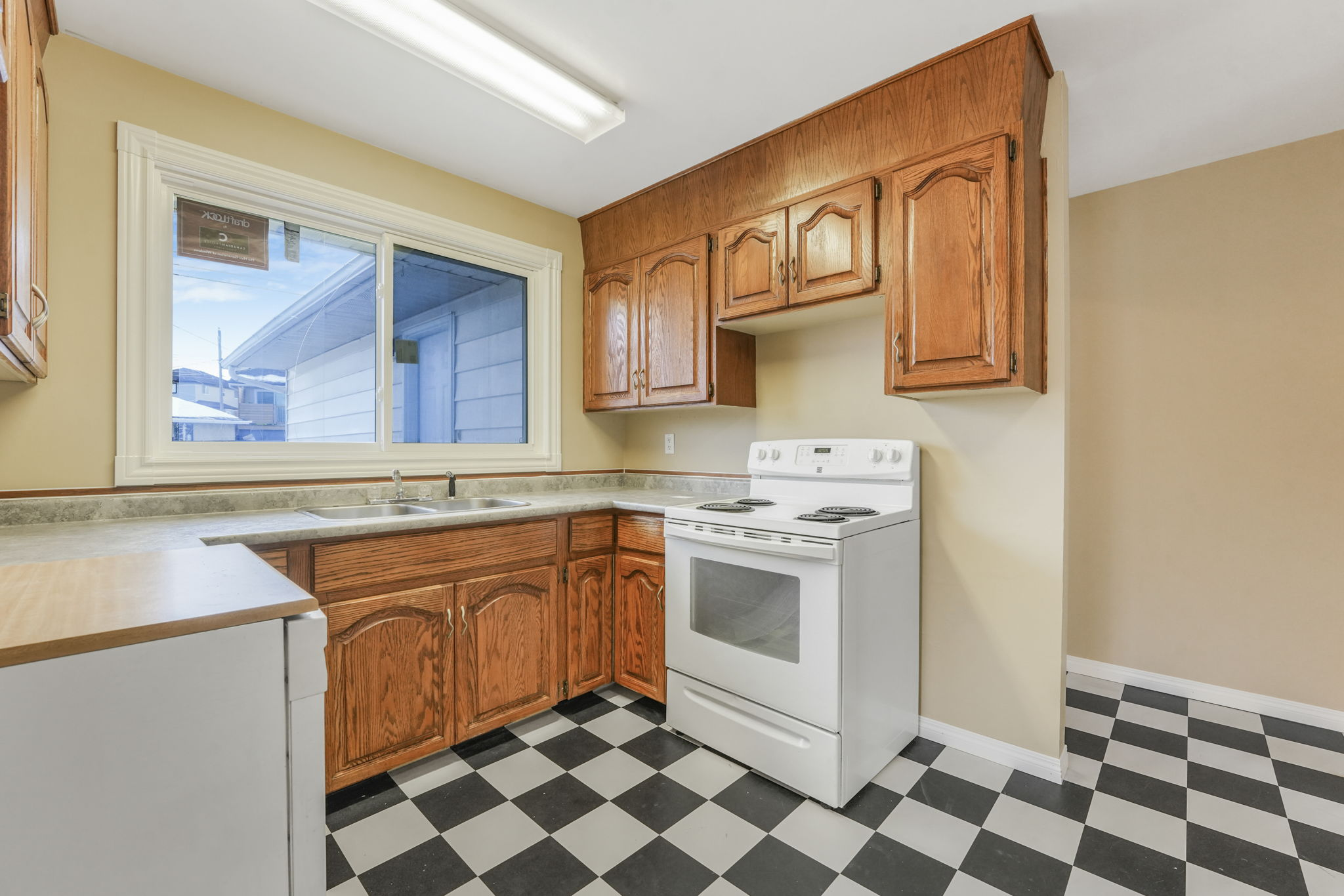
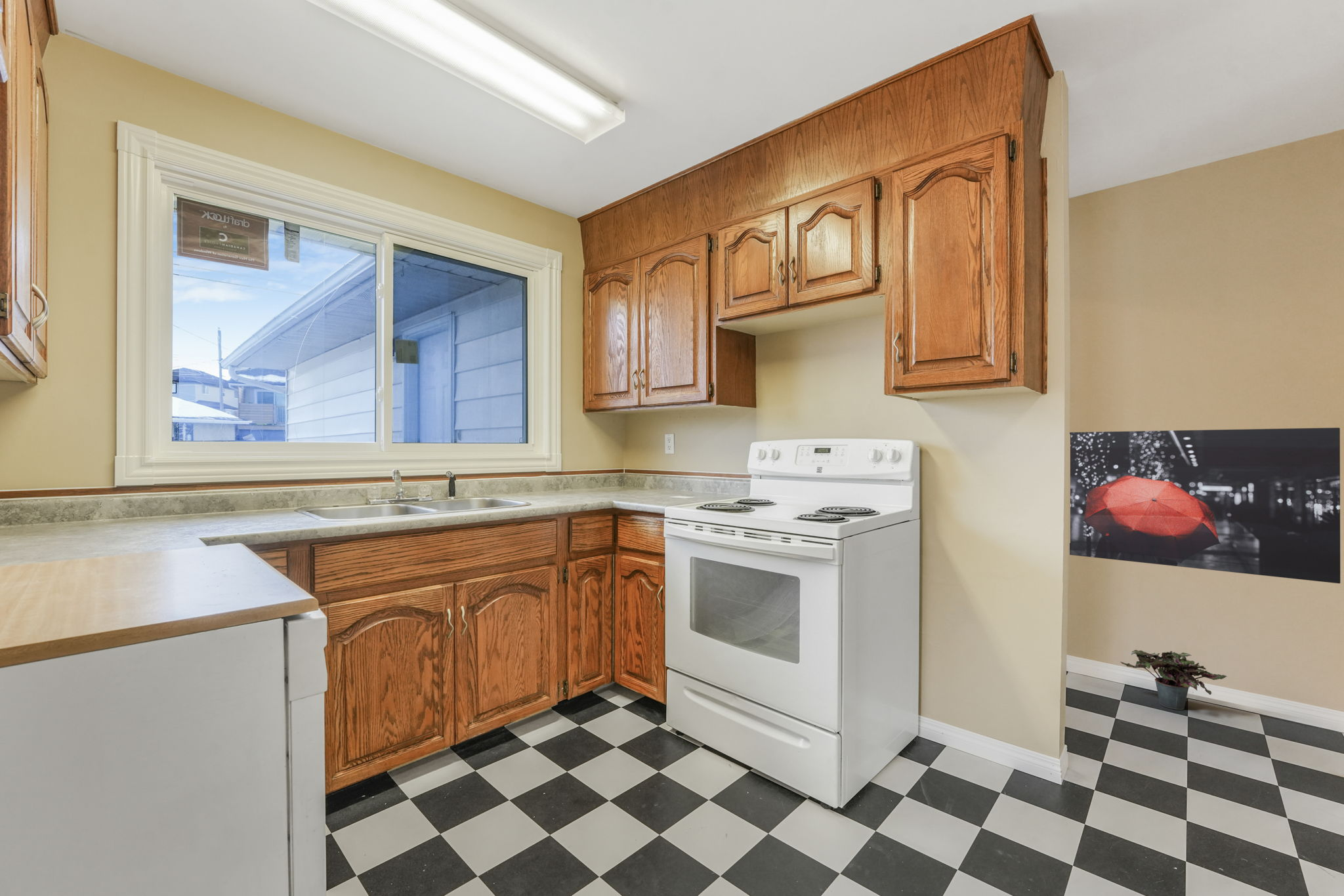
+ potted plant (1171, 679)
+ wall art (1184, 498)
